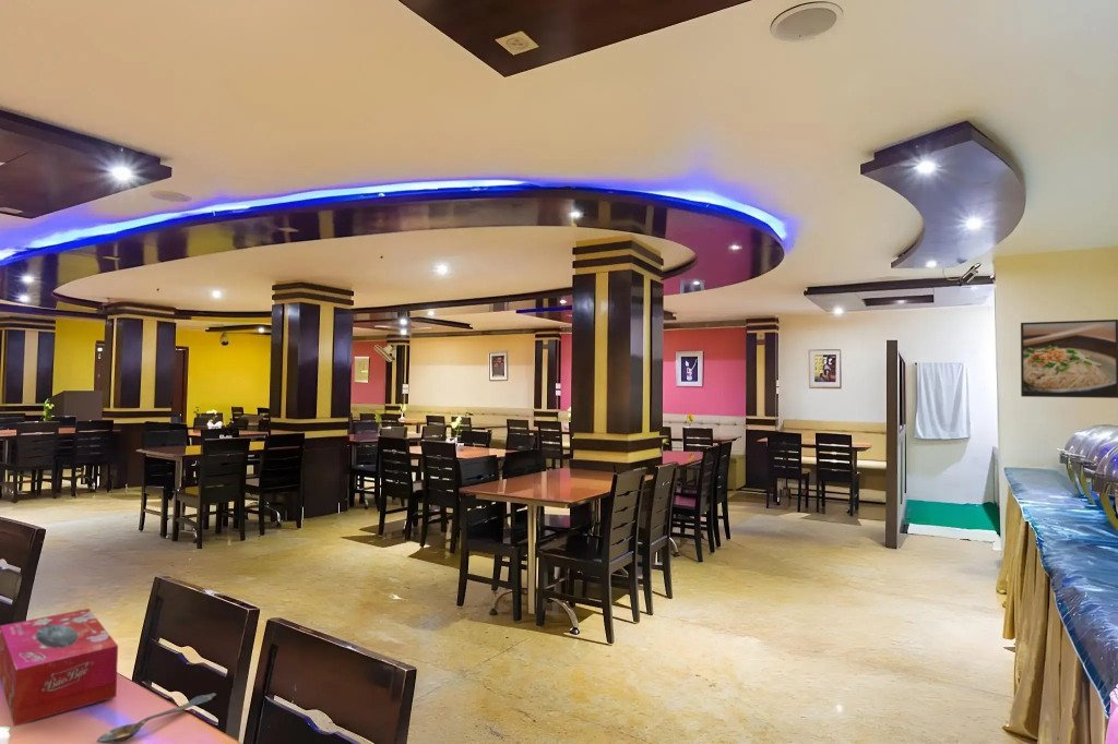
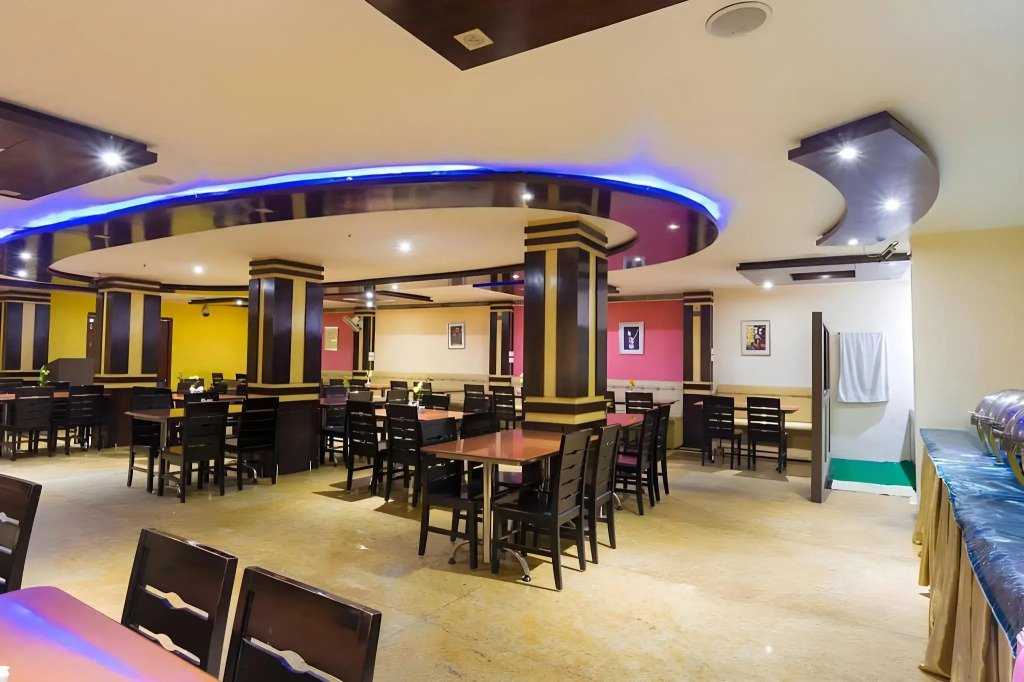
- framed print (1068, 359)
- spoon (160, 715)
- tissue box (56, 660)
